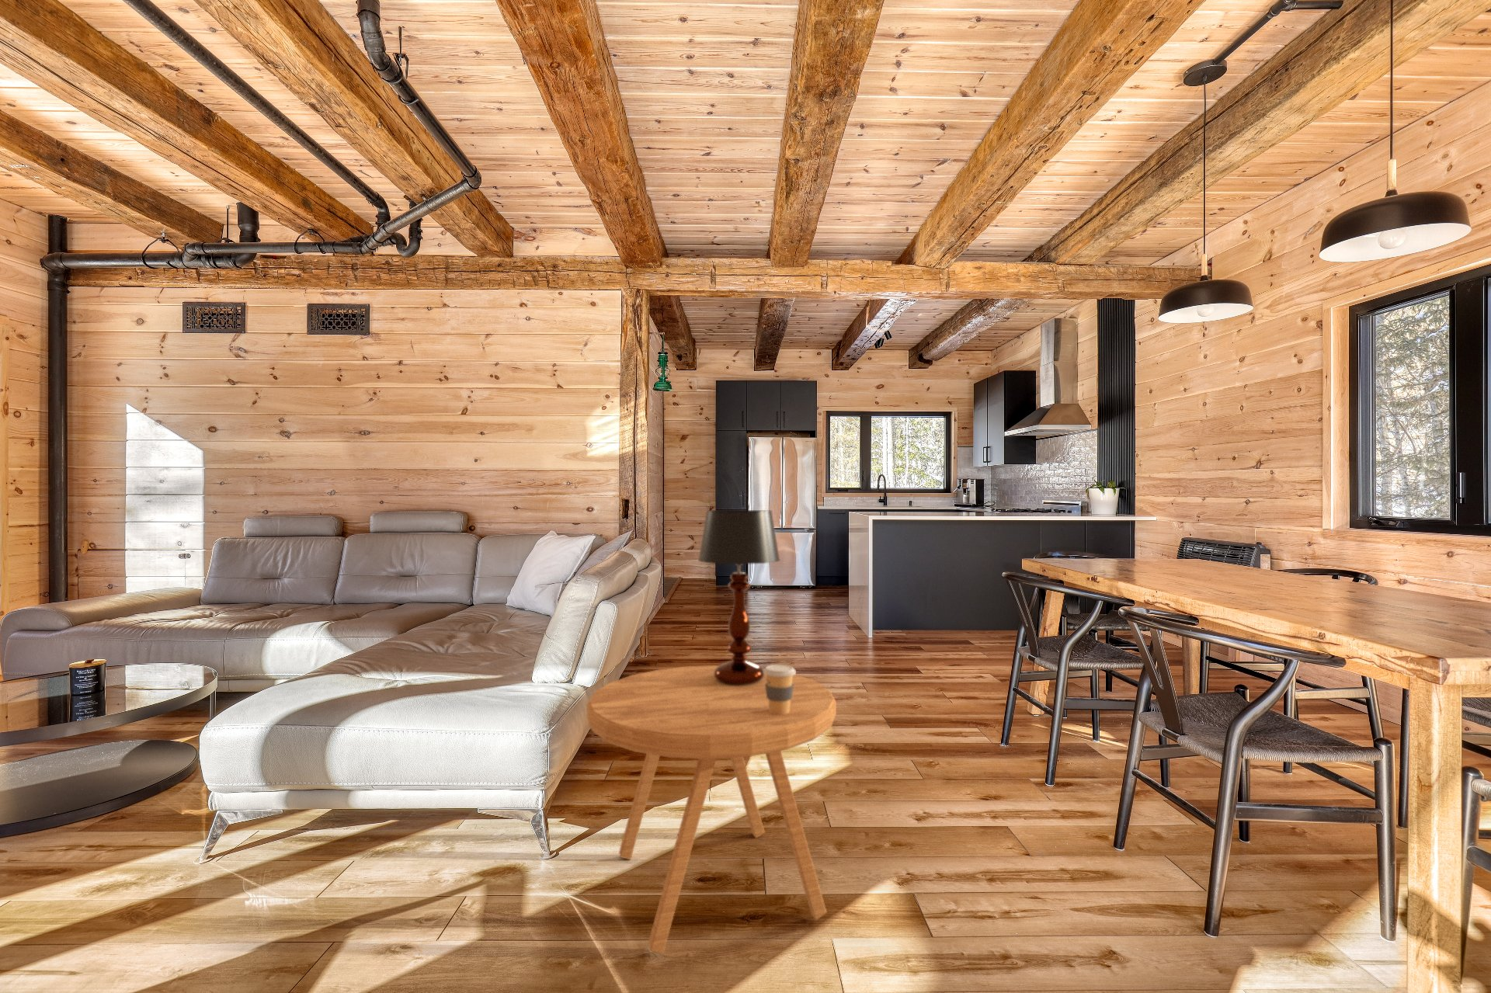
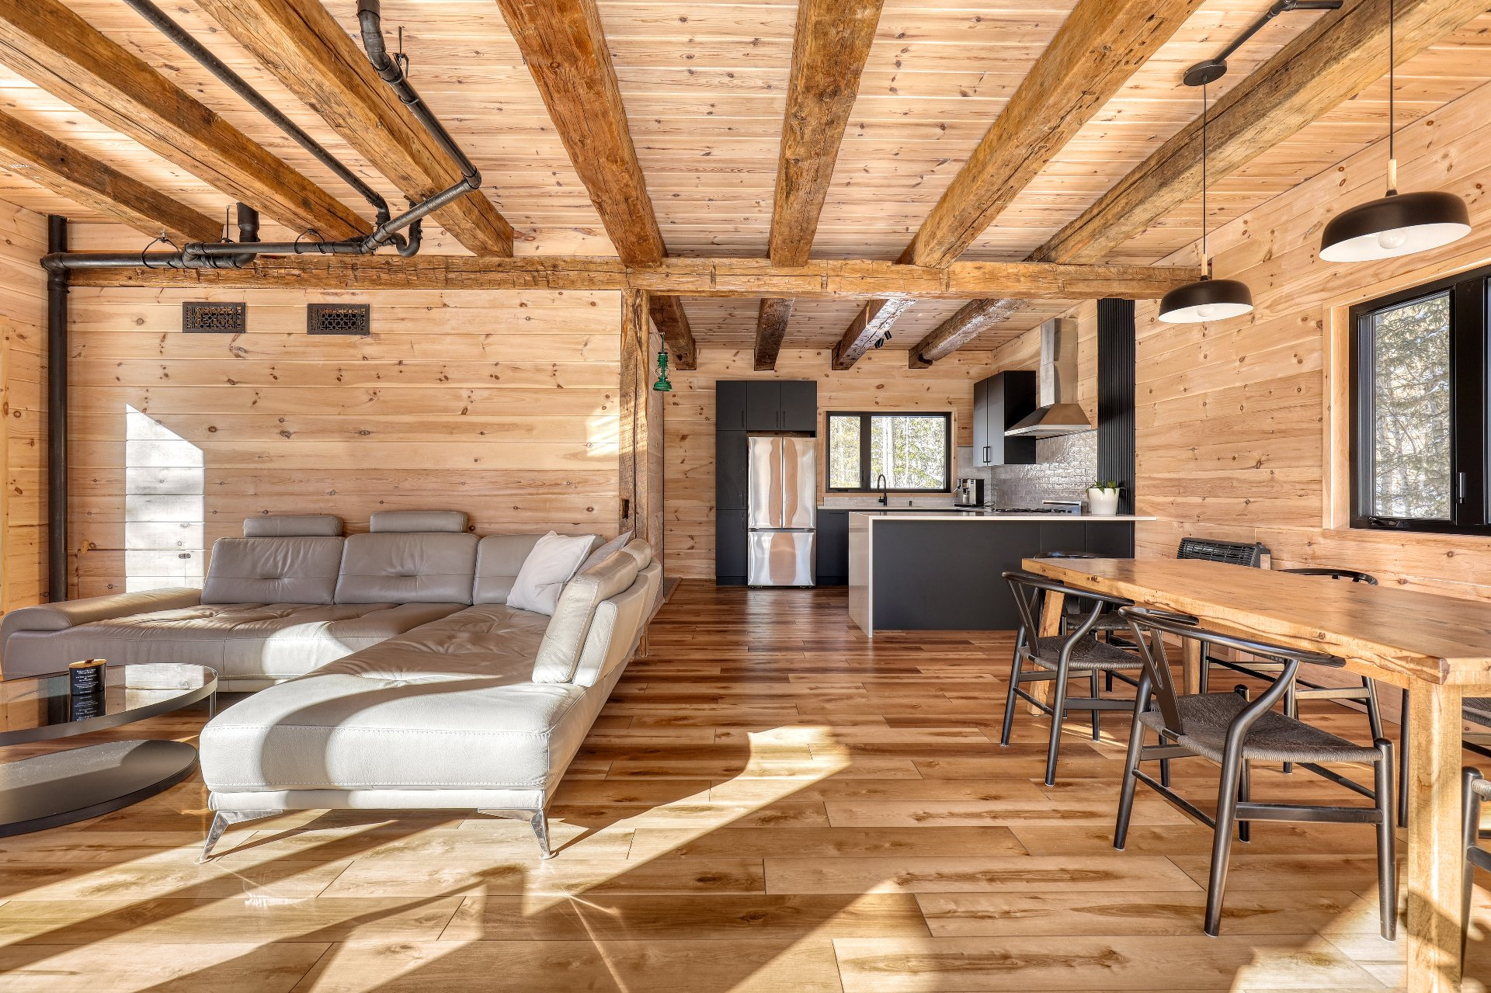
- coffee cup (779, 688)
- table lamp (738, 594)
- side table (707, 789)
